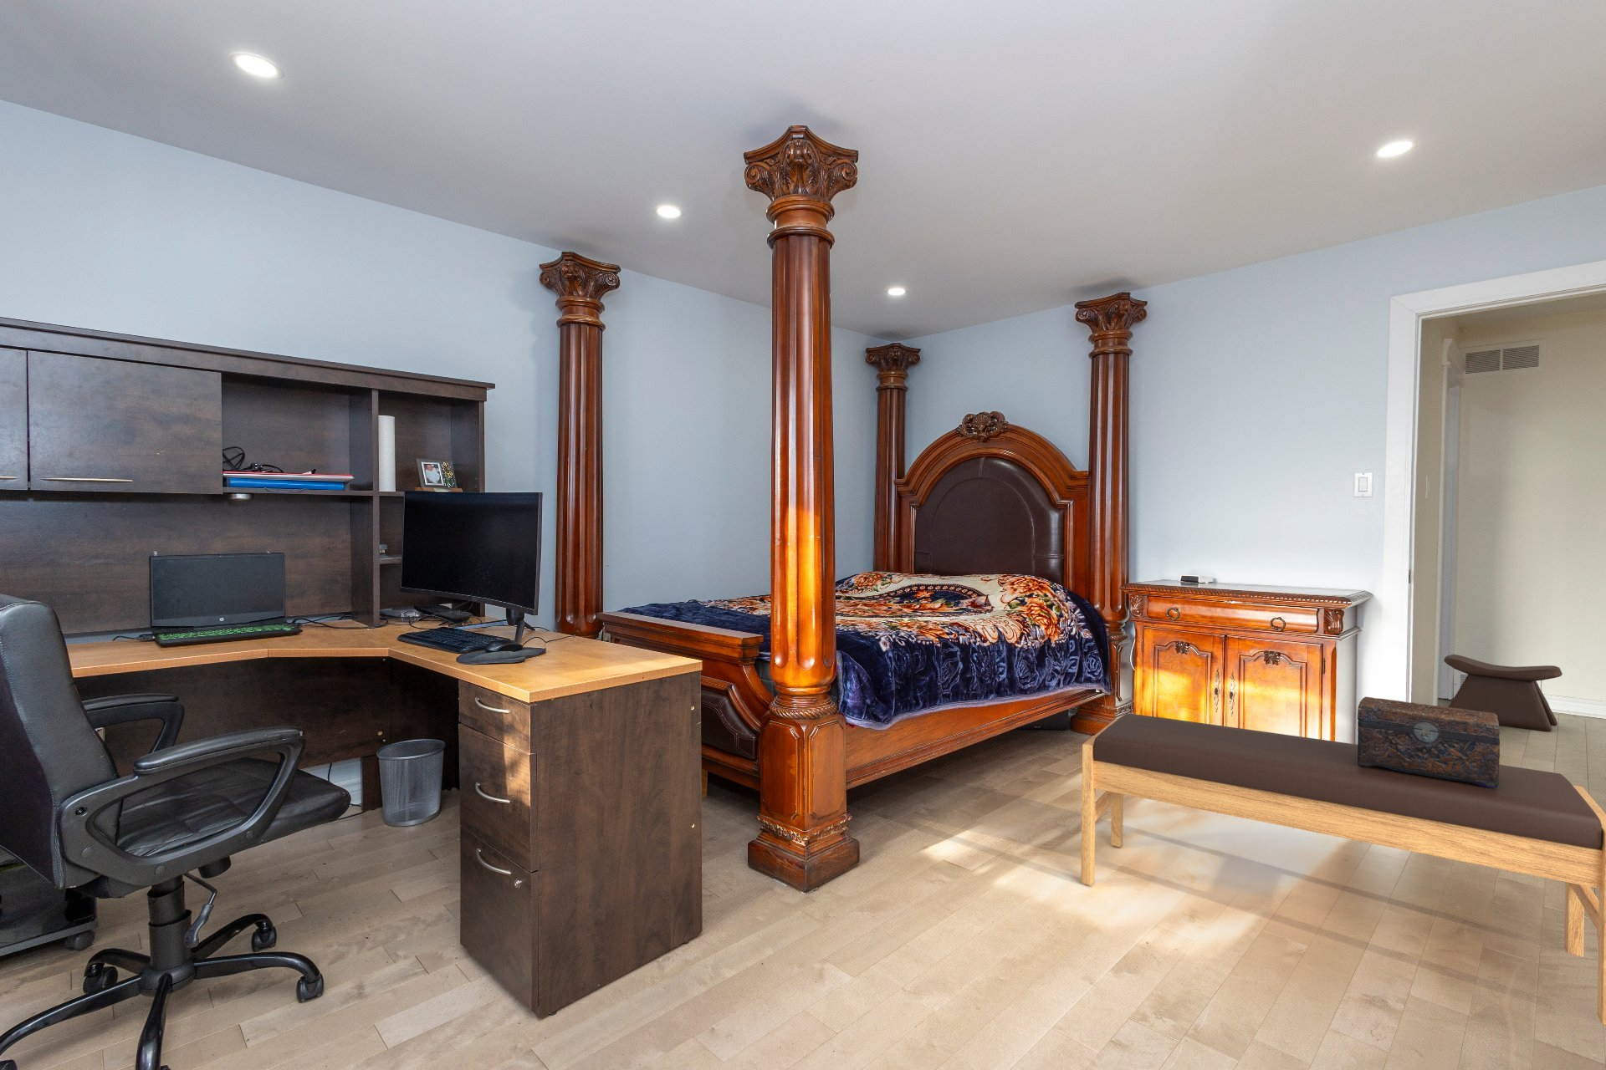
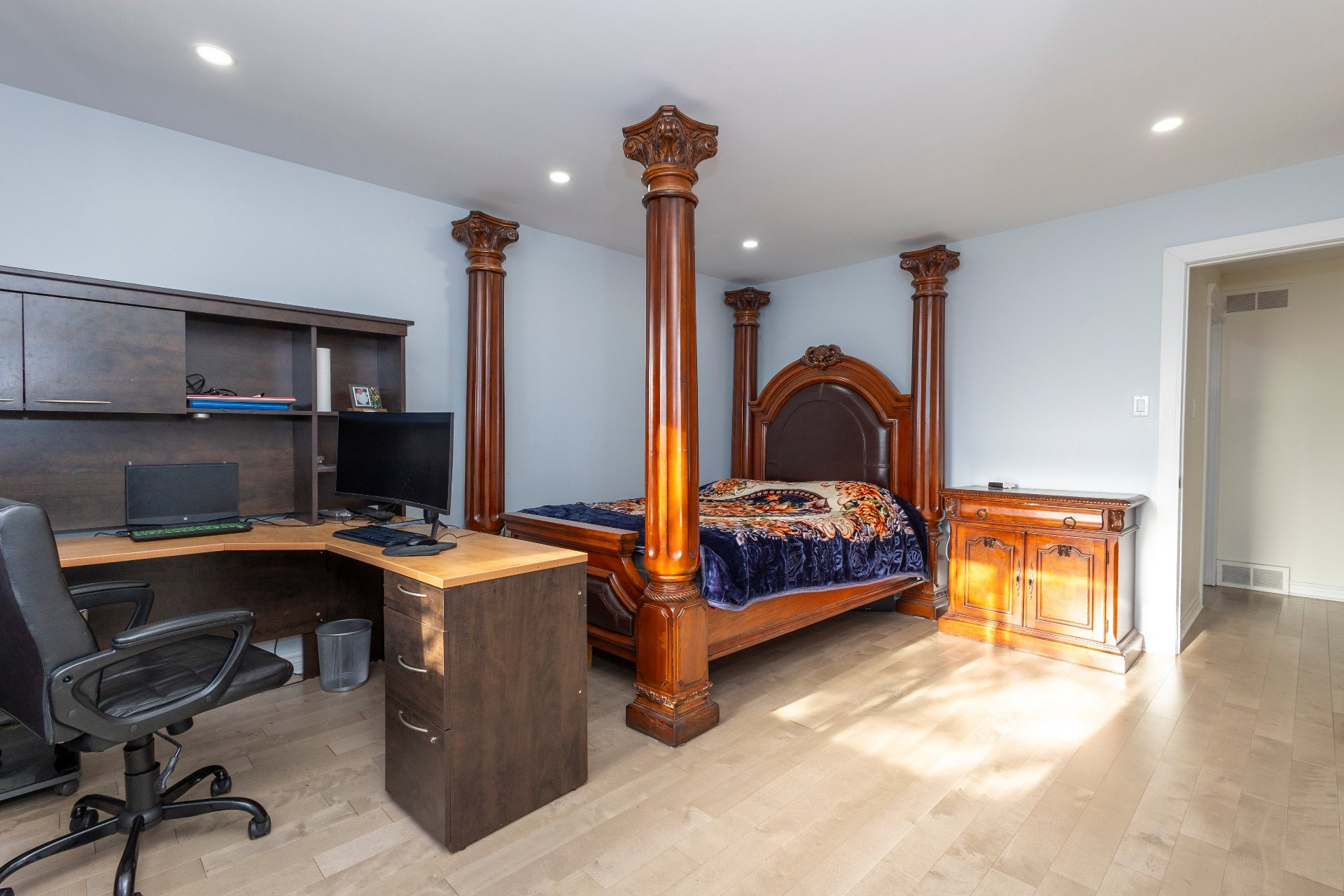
- stool (1501, 690)
- decorative box (1426, 737)
- bench (1311, 831)
